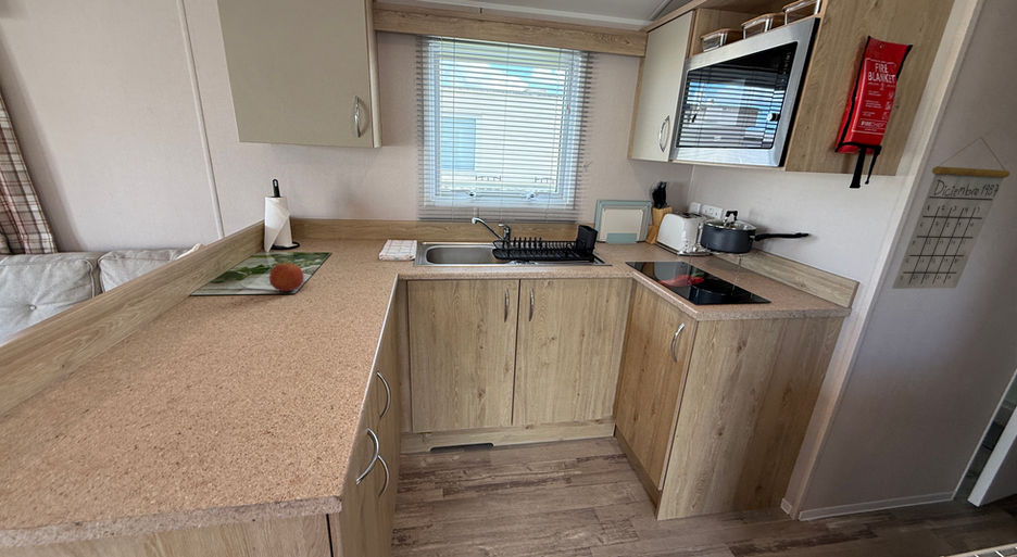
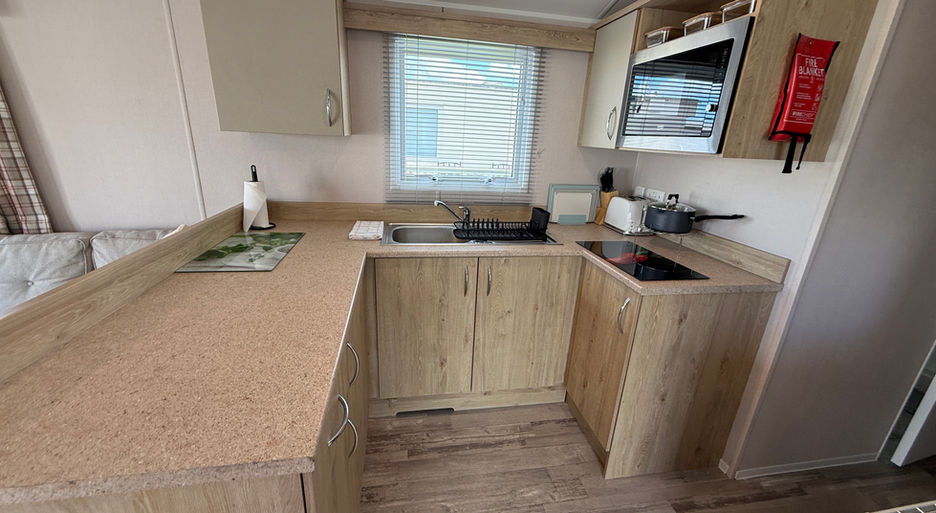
- calendar (953, 216)
- fruit (286, 276)
